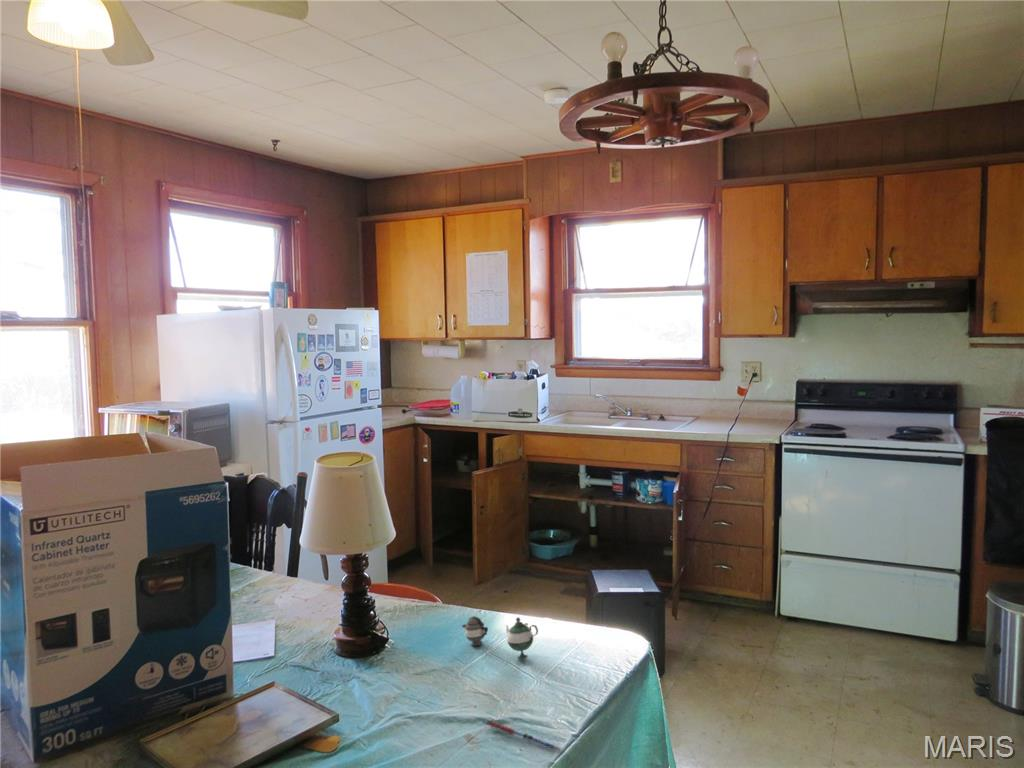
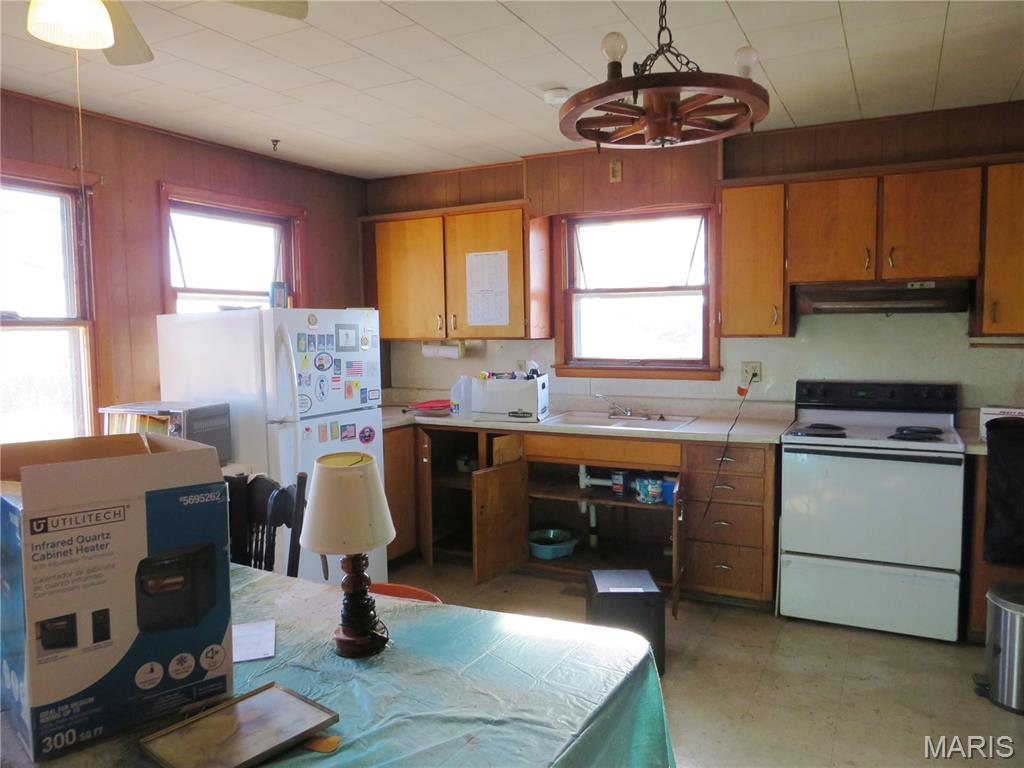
- teapot (506, 631)
- pen (523, 734)
